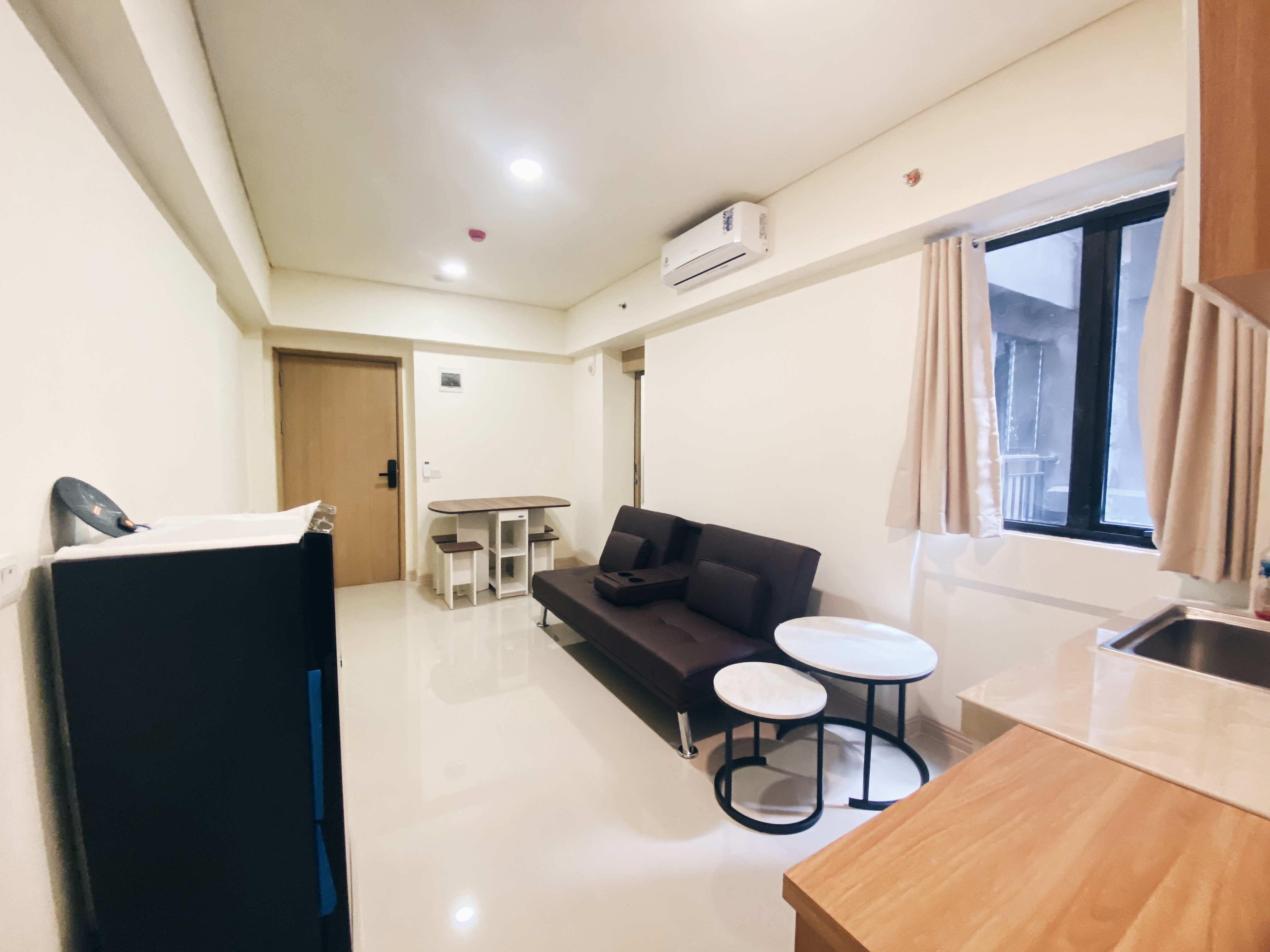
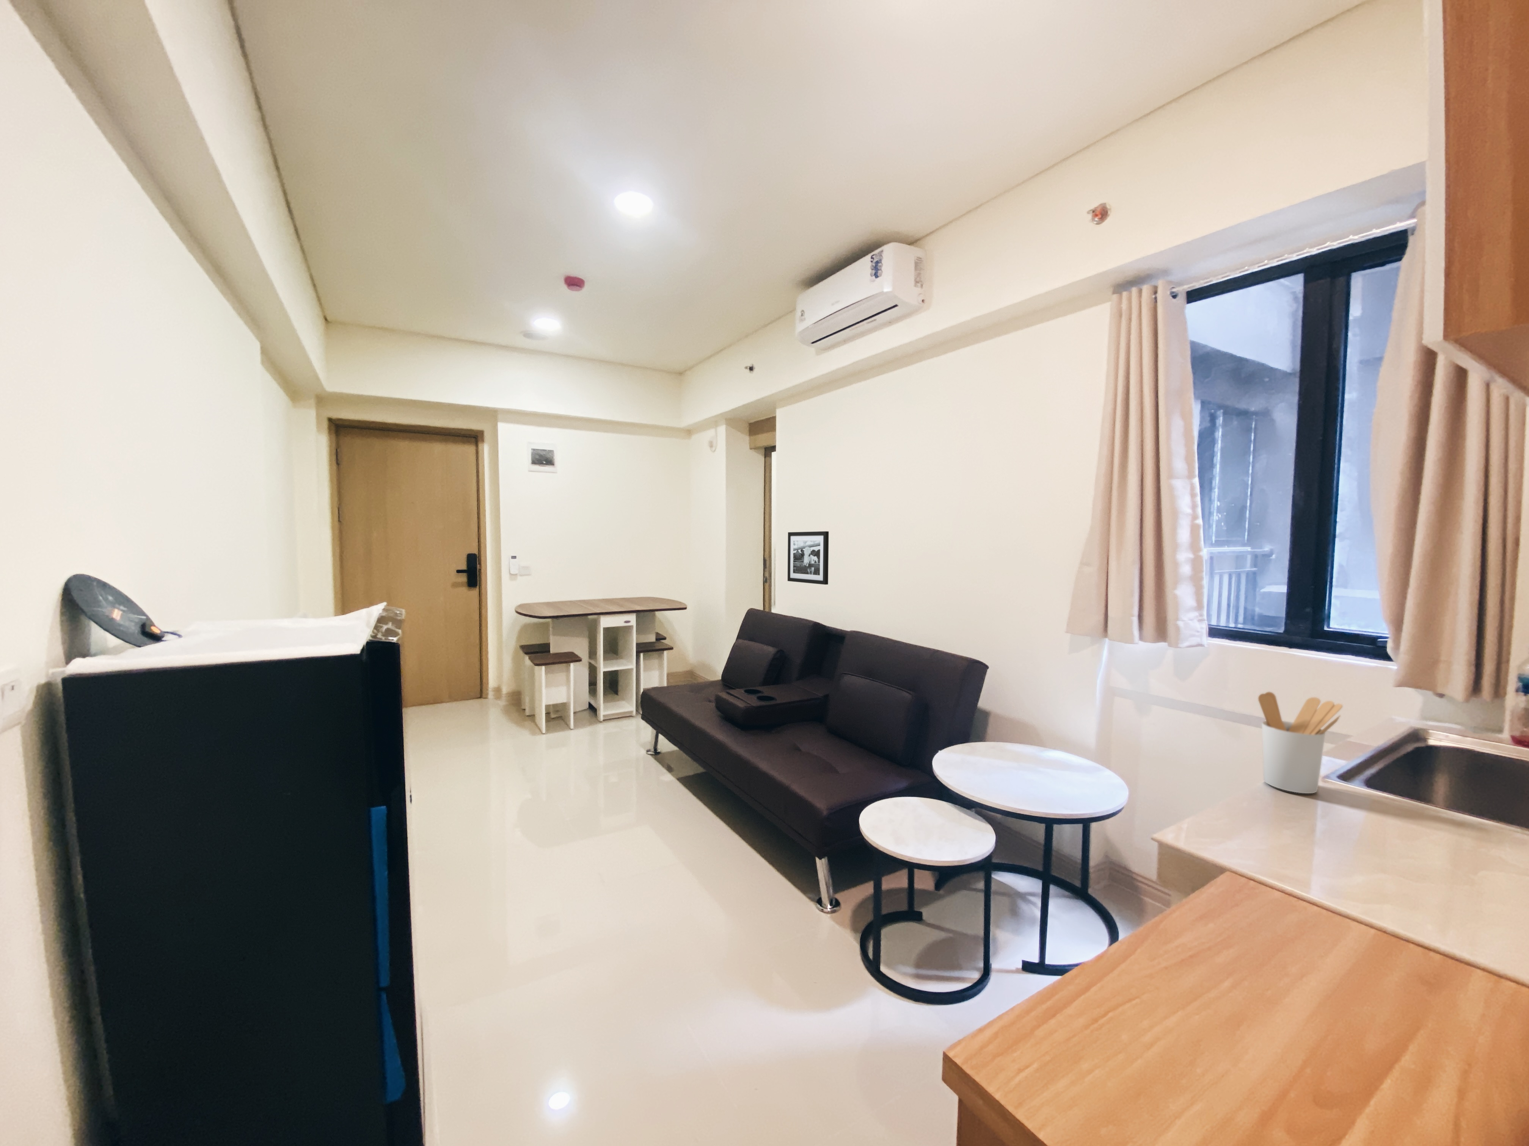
+ picture frame (807, 557)
+ utensil holder (1301, 740)
